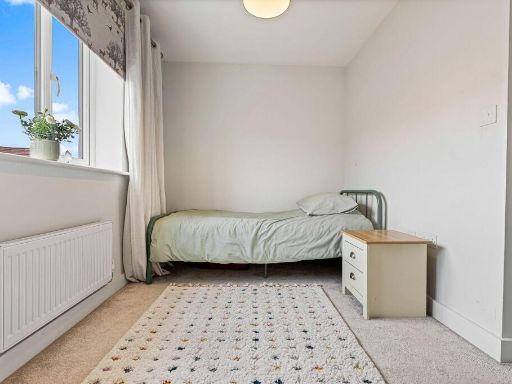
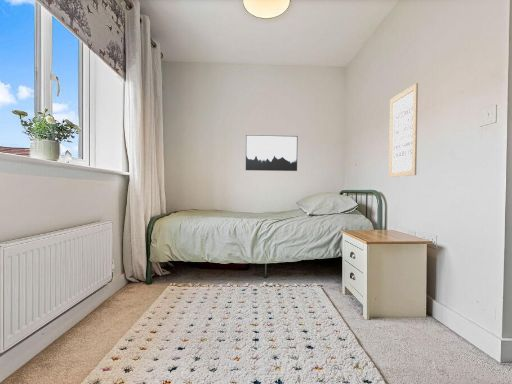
+ wall art (402, 134)
+ wall art (271, 153)
